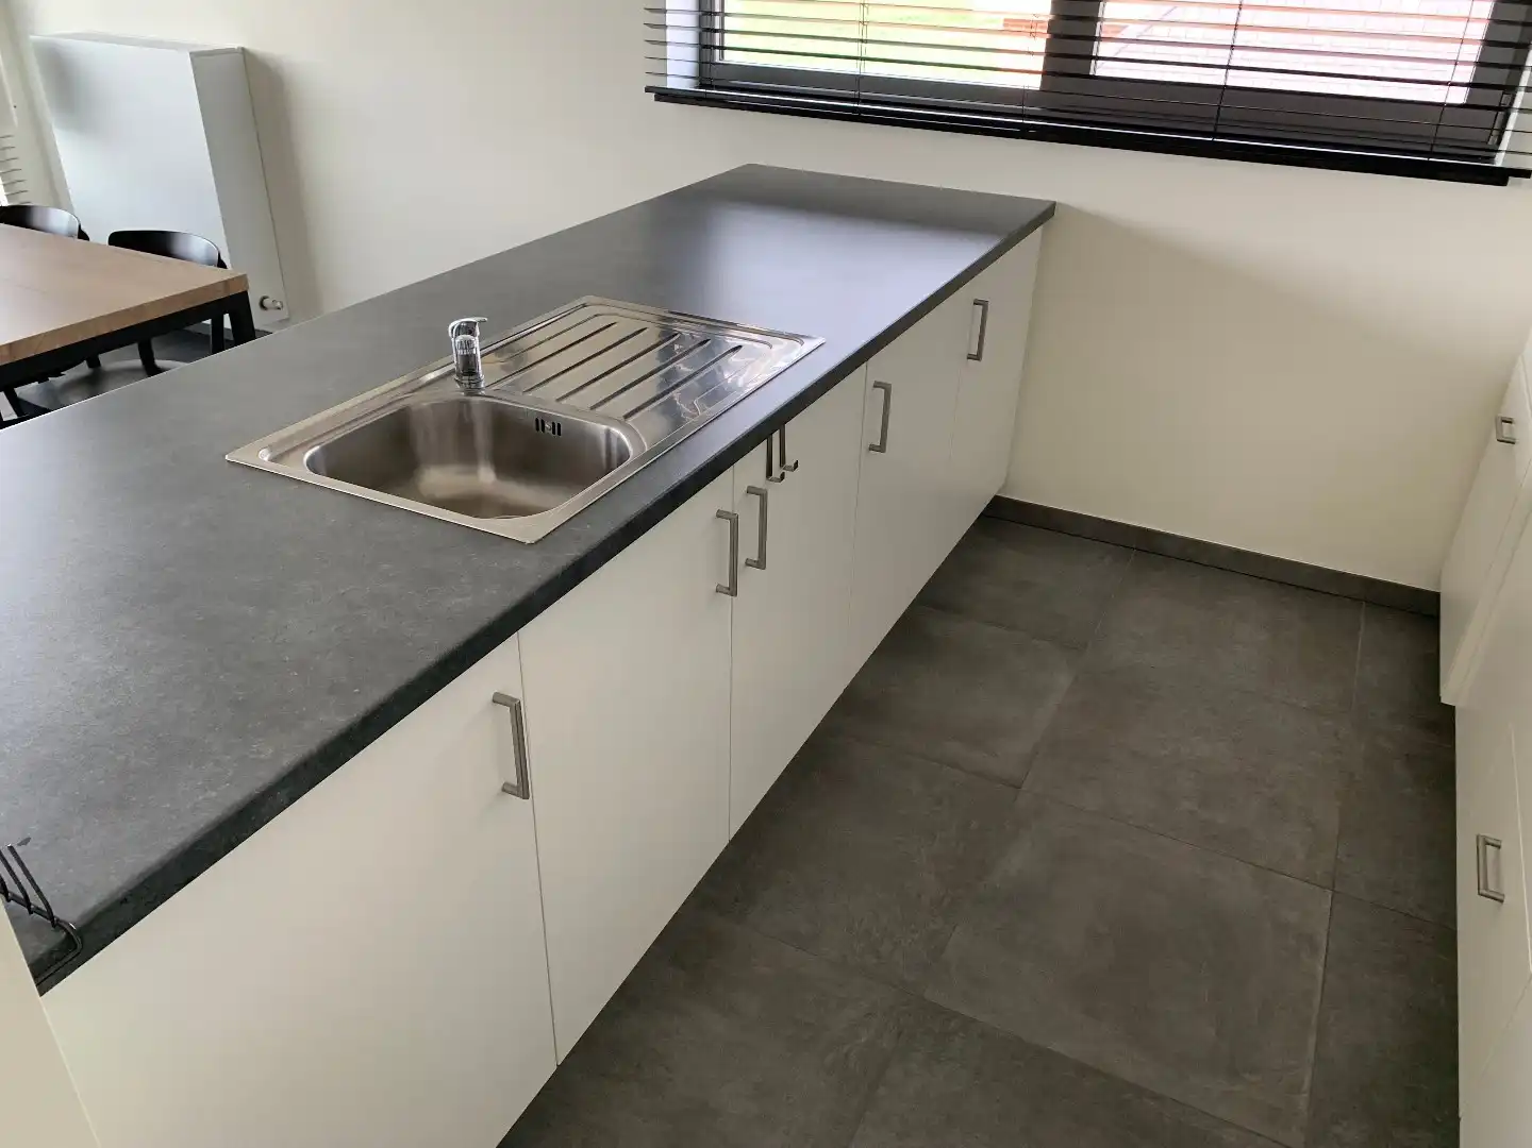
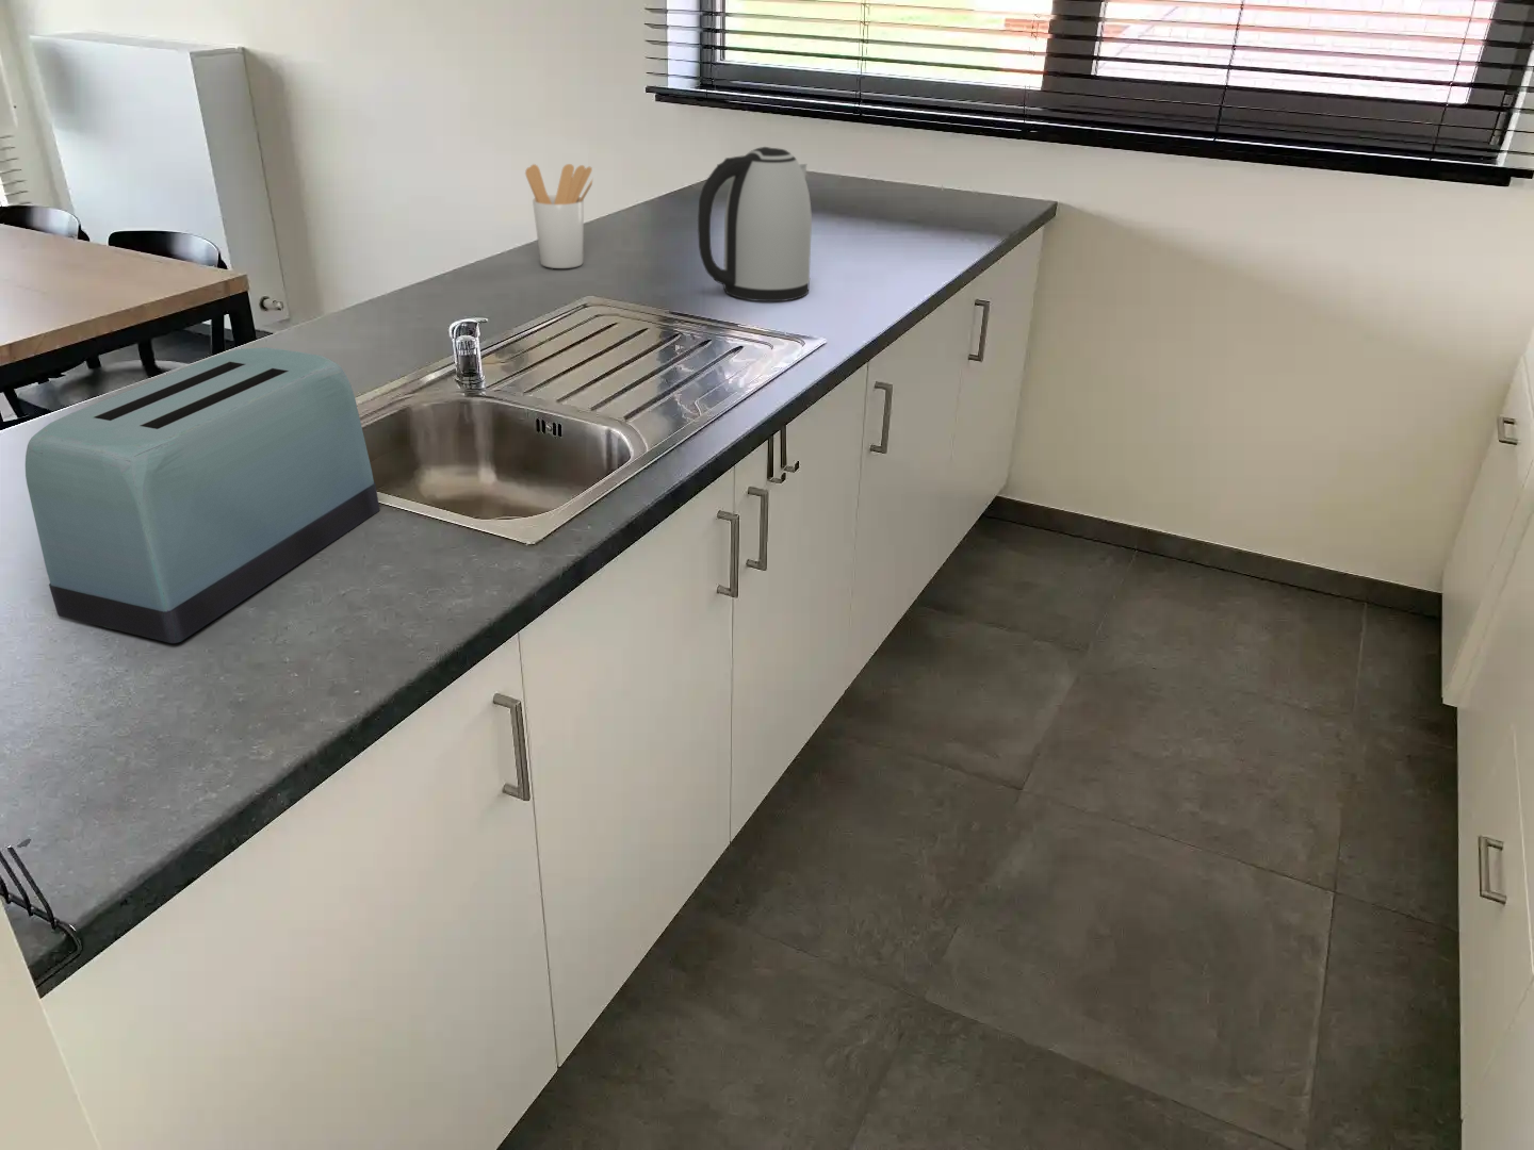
+ kettle (754, 222)
+ toaster (219, 475)
+ utensil holder (564, 213)
